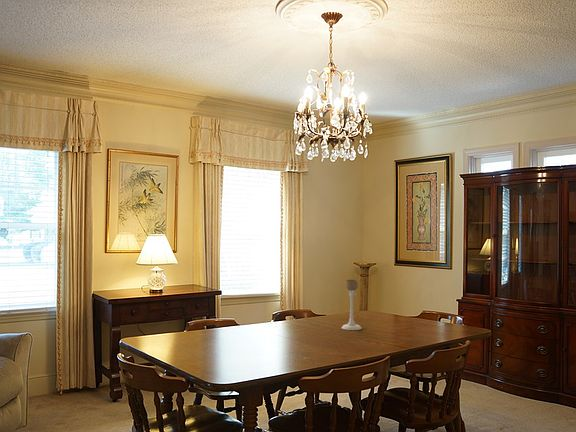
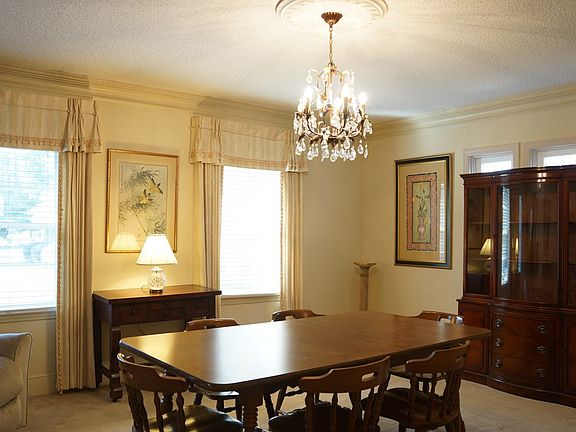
- candle holder (351, 304)
